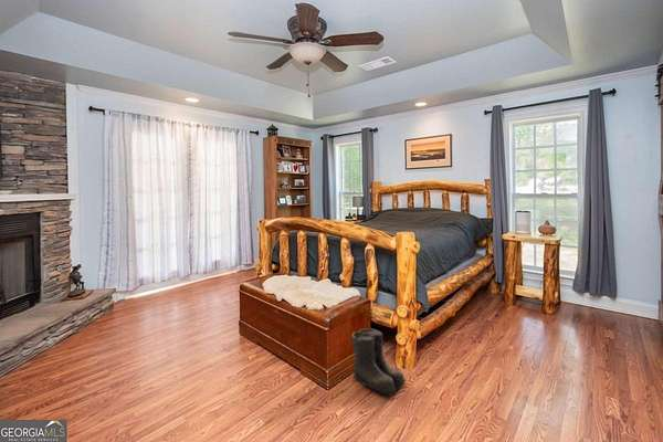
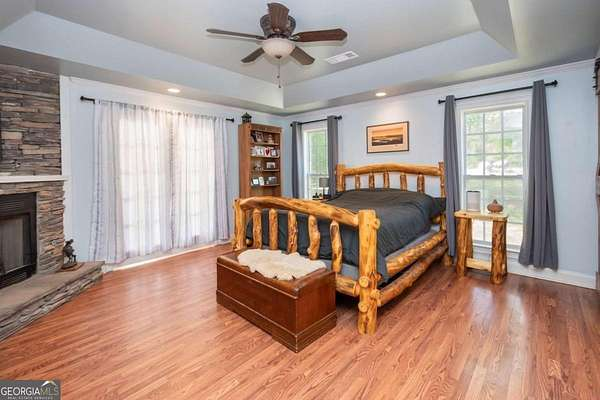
- boots (377, 358)
